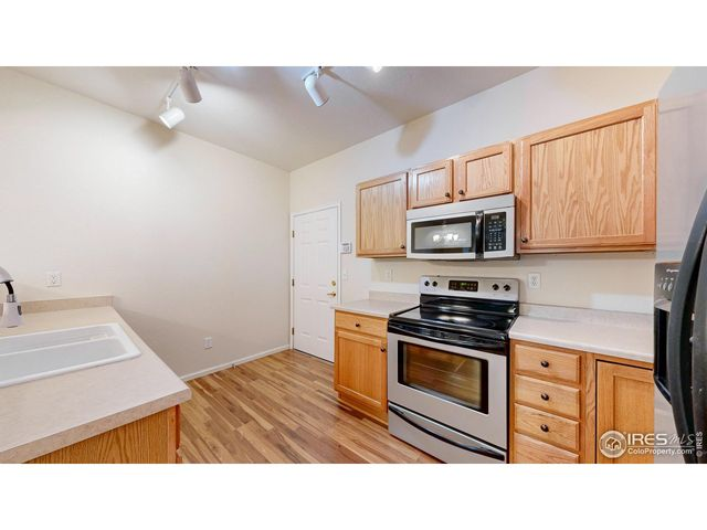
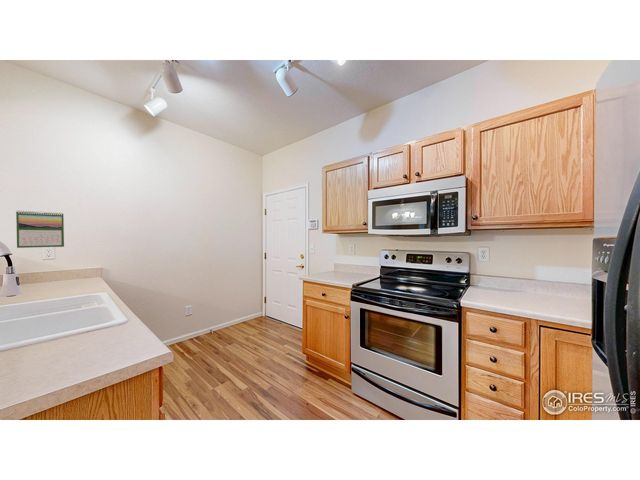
+ calendar (41, 229)
